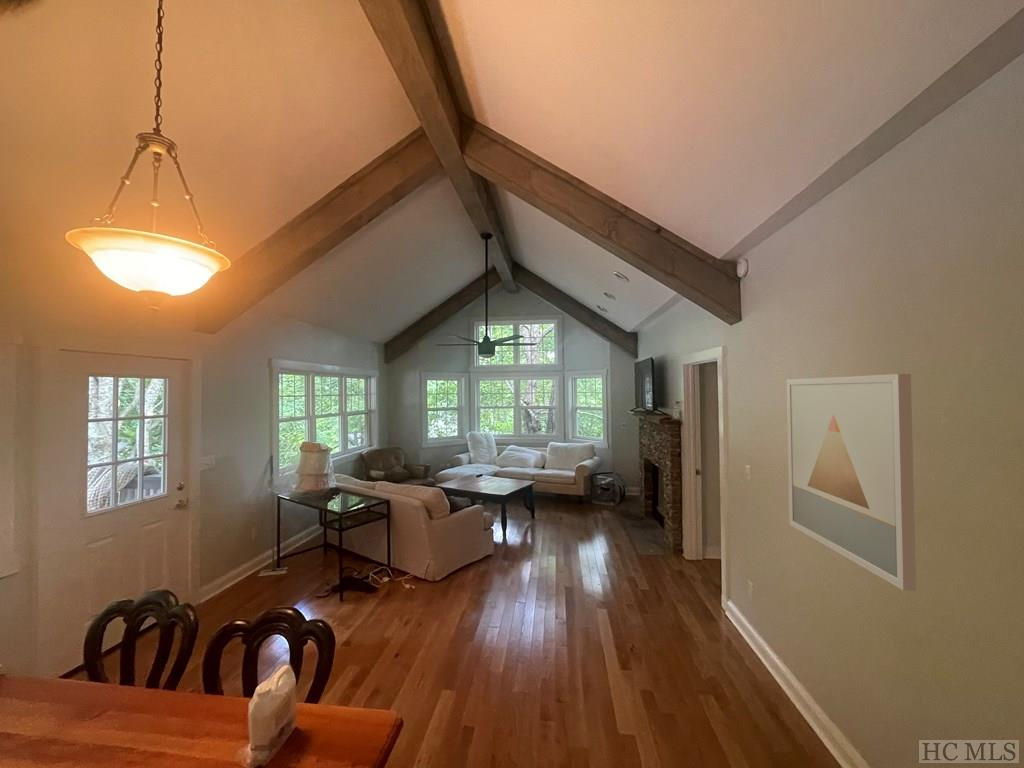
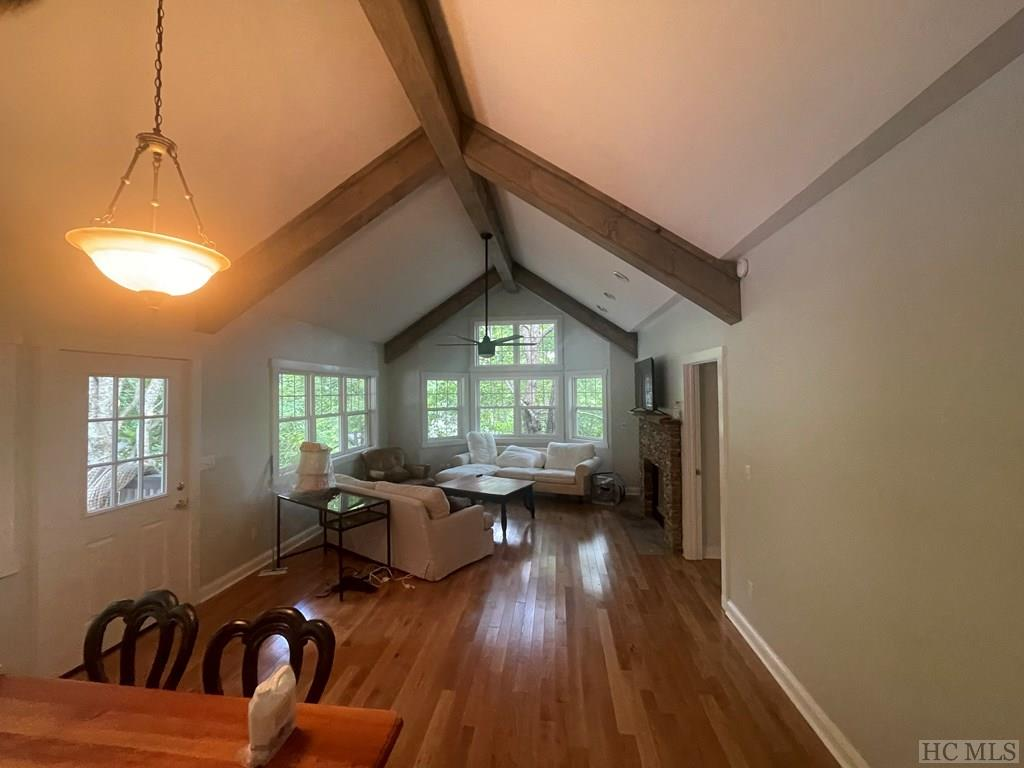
- wall art (838, 463)
